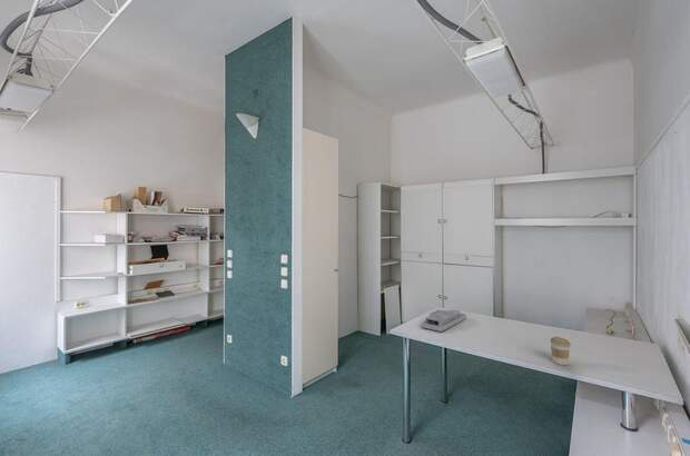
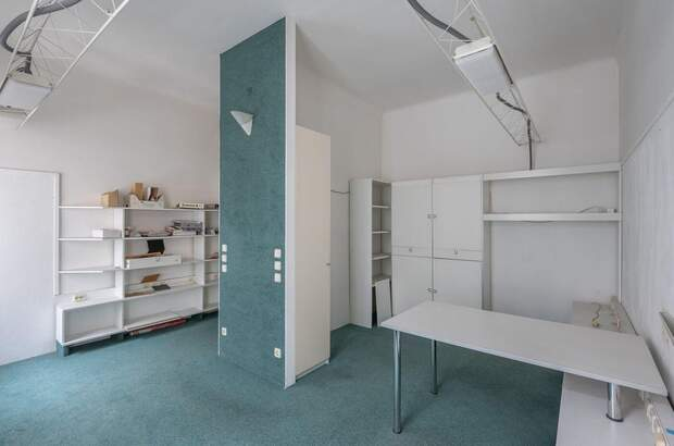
- coffee cup (560, 350)
- desk organizer (444, 317)
